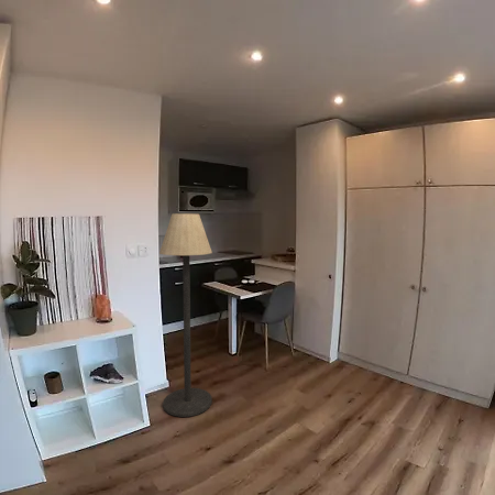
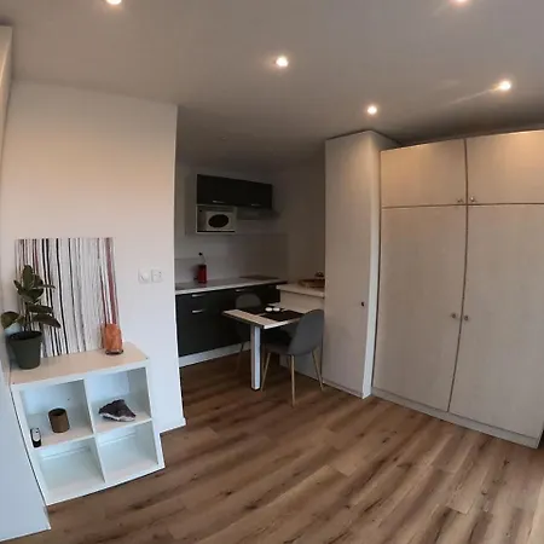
- floor lamp (186, 310)
